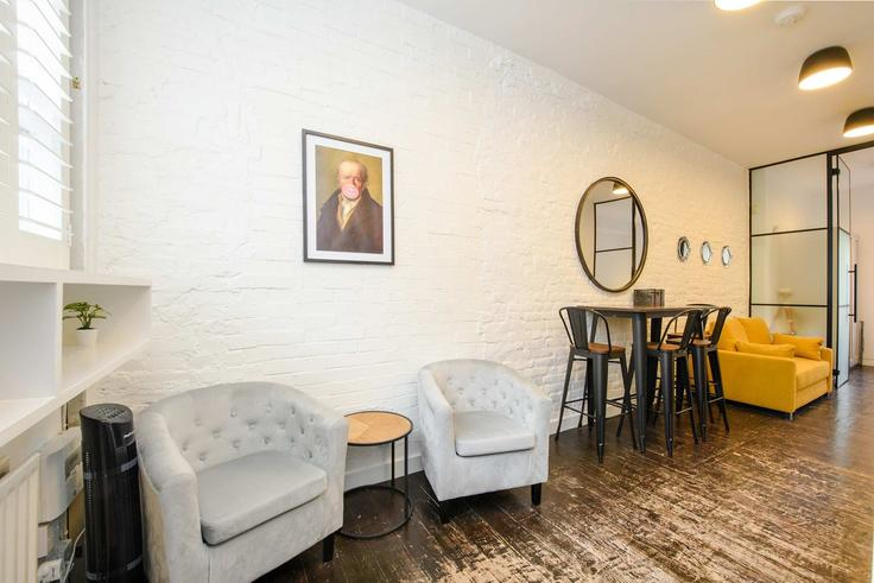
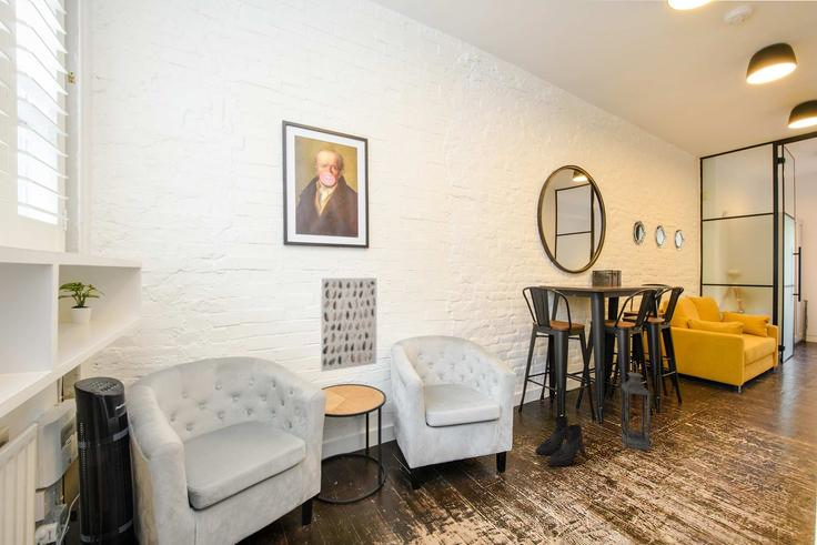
+ boots (559, 438)
+ lantern (642, 402)
+ wall art (349, 322)
